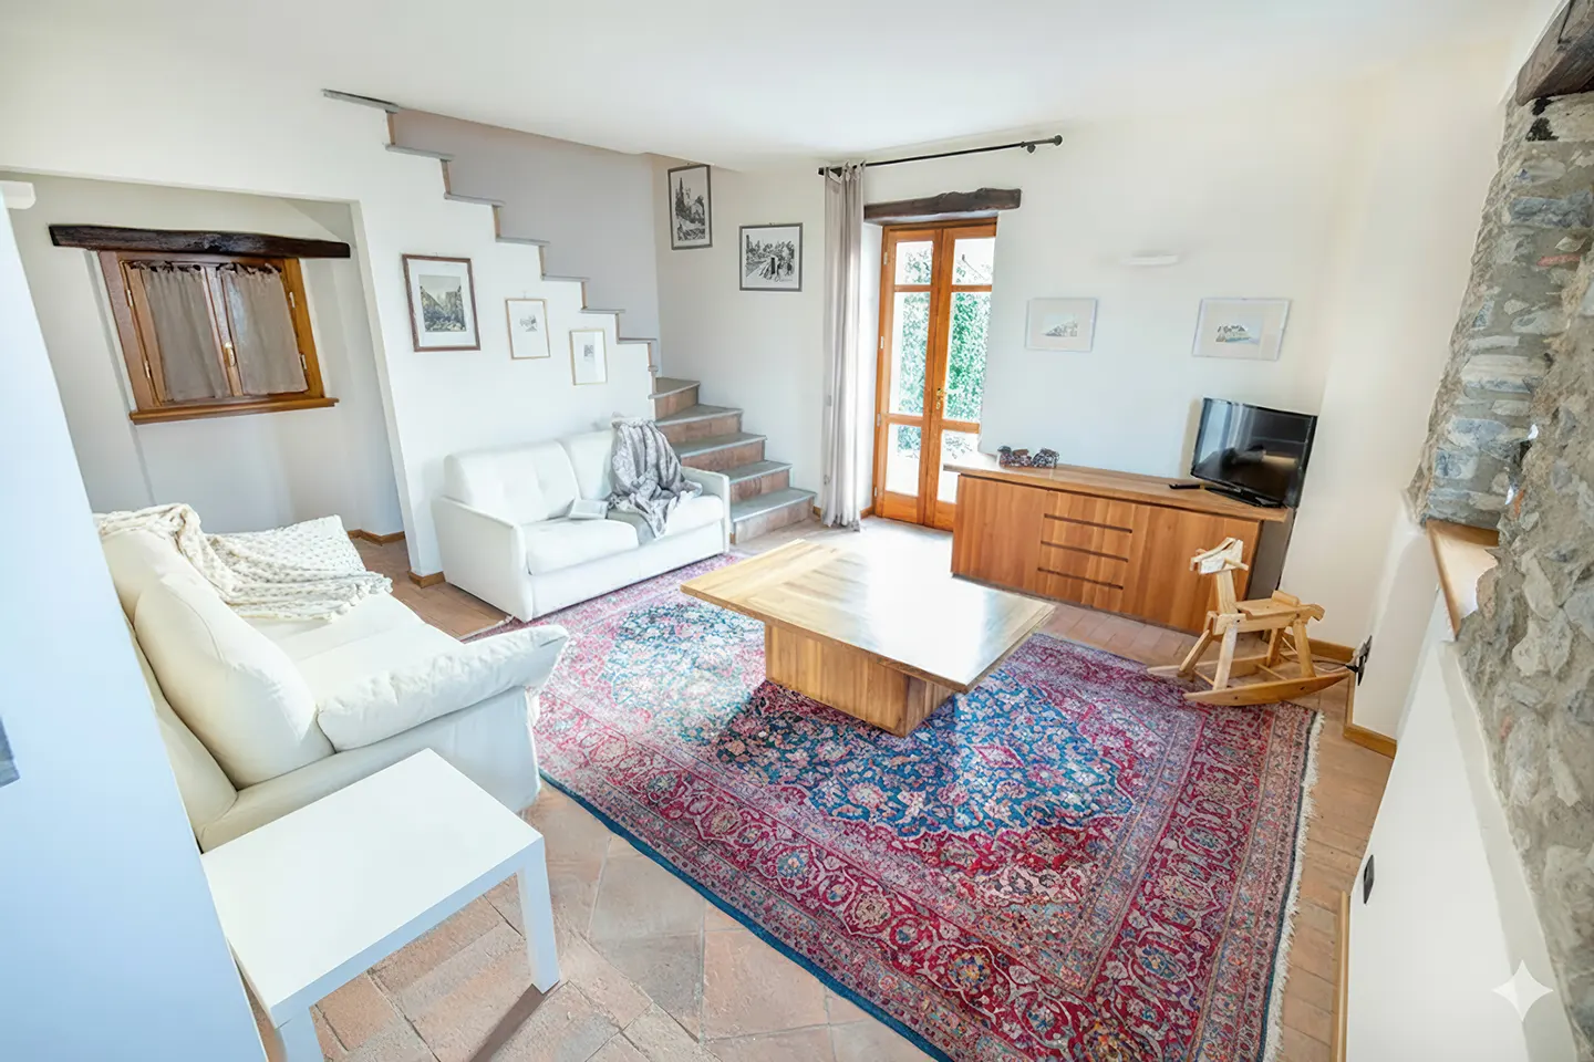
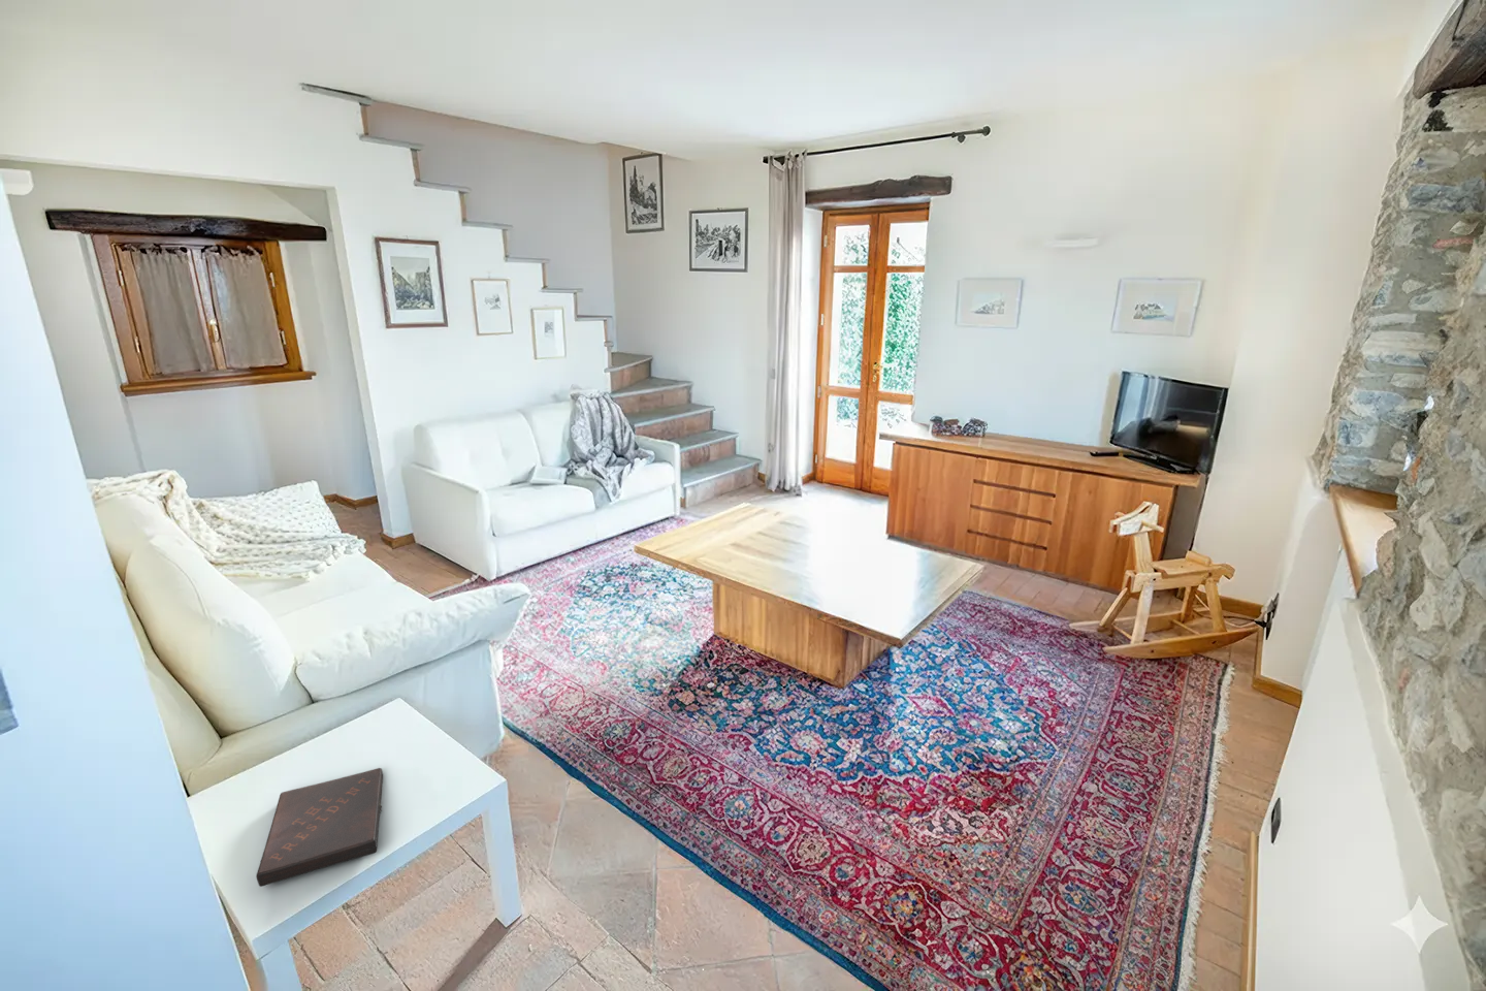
+ book (325, 821)
